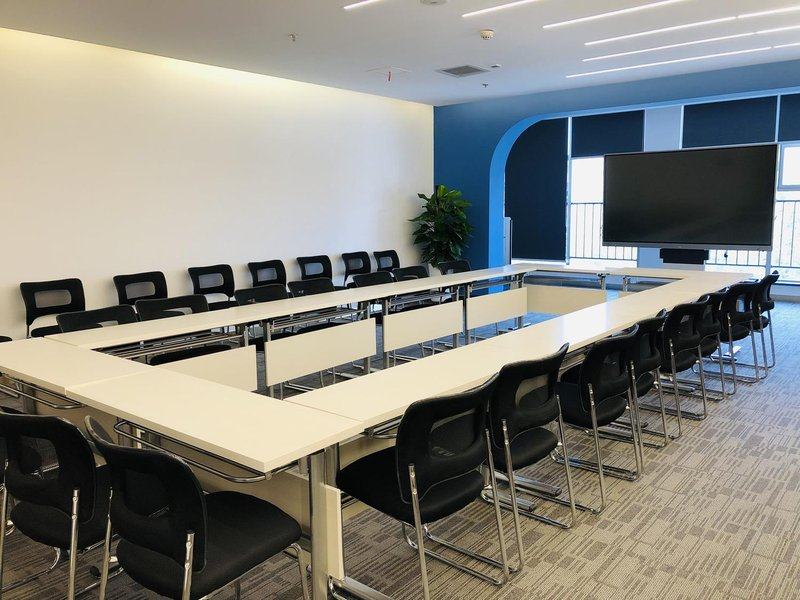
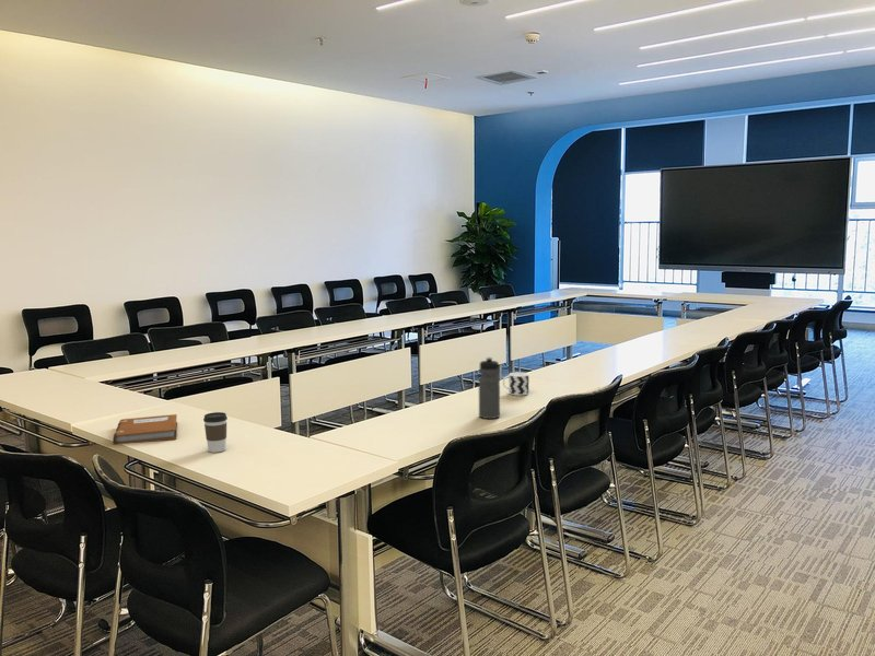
+ cup (515, 384)
+ notebook (147, 427)
+ coffee cup (215, 432)
+ water bottle (489, 386)
